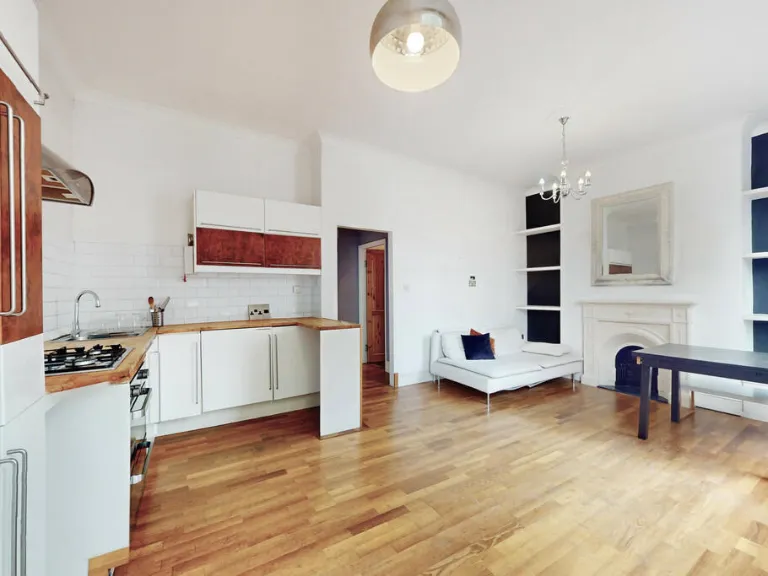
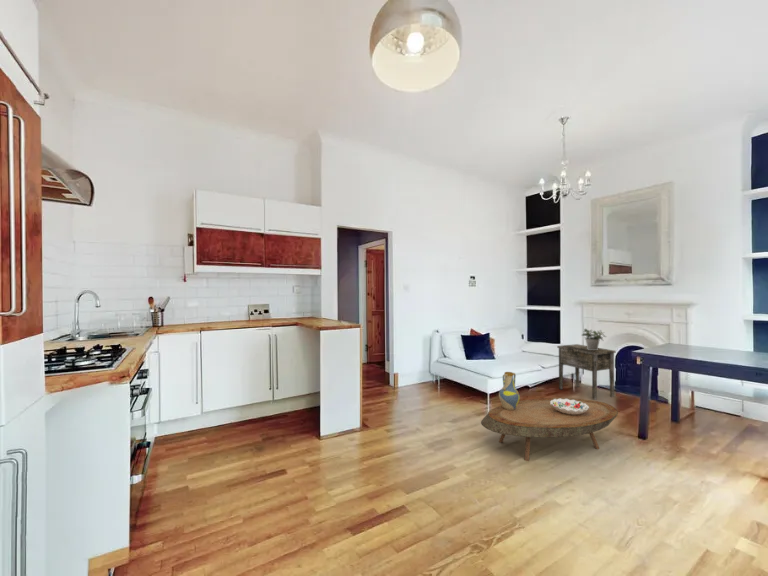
+ coffee table (551, 428)
+ potted plant (592, 338)
+ decorative bowl (568, 407)
+ side table (585, 369)
+ vase (509, 390)
